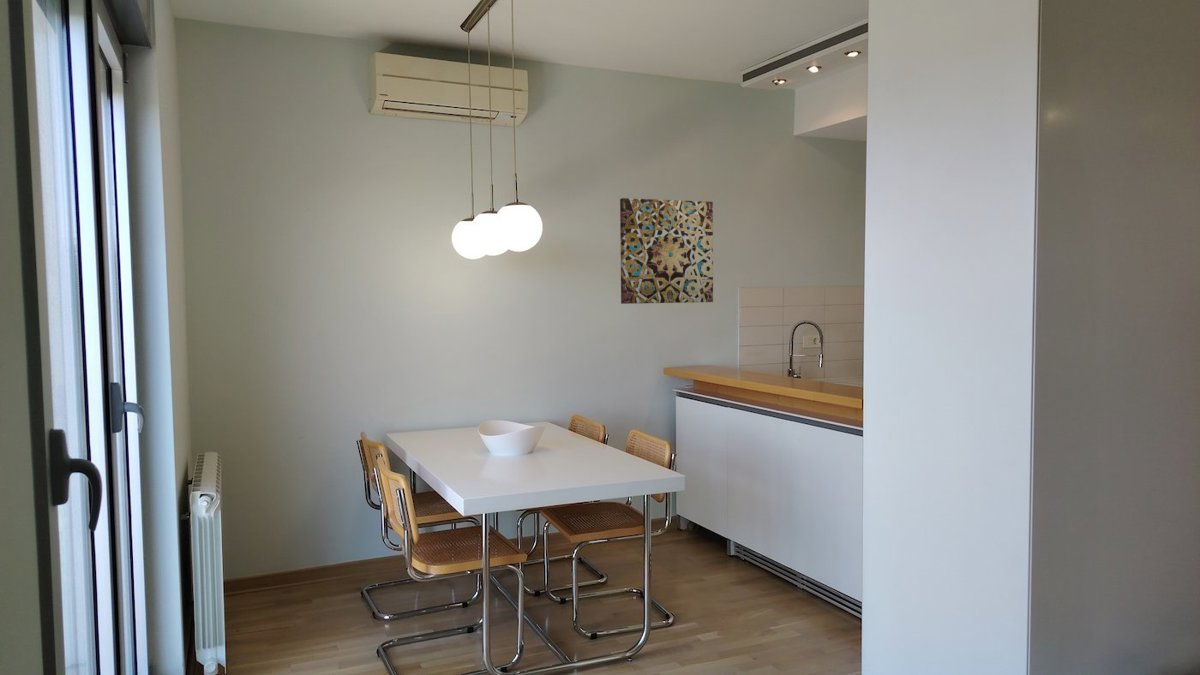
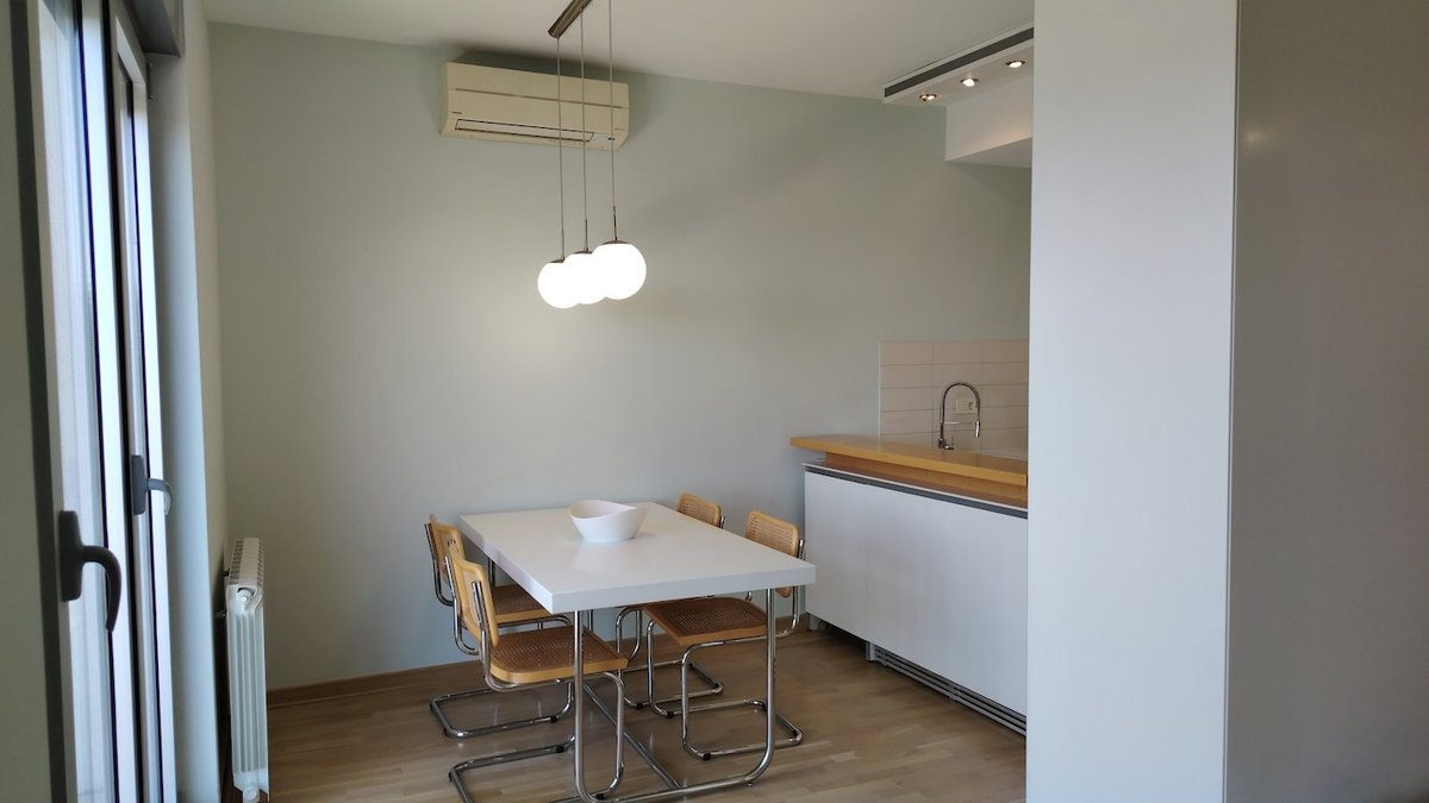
- wall art (667, 251)
